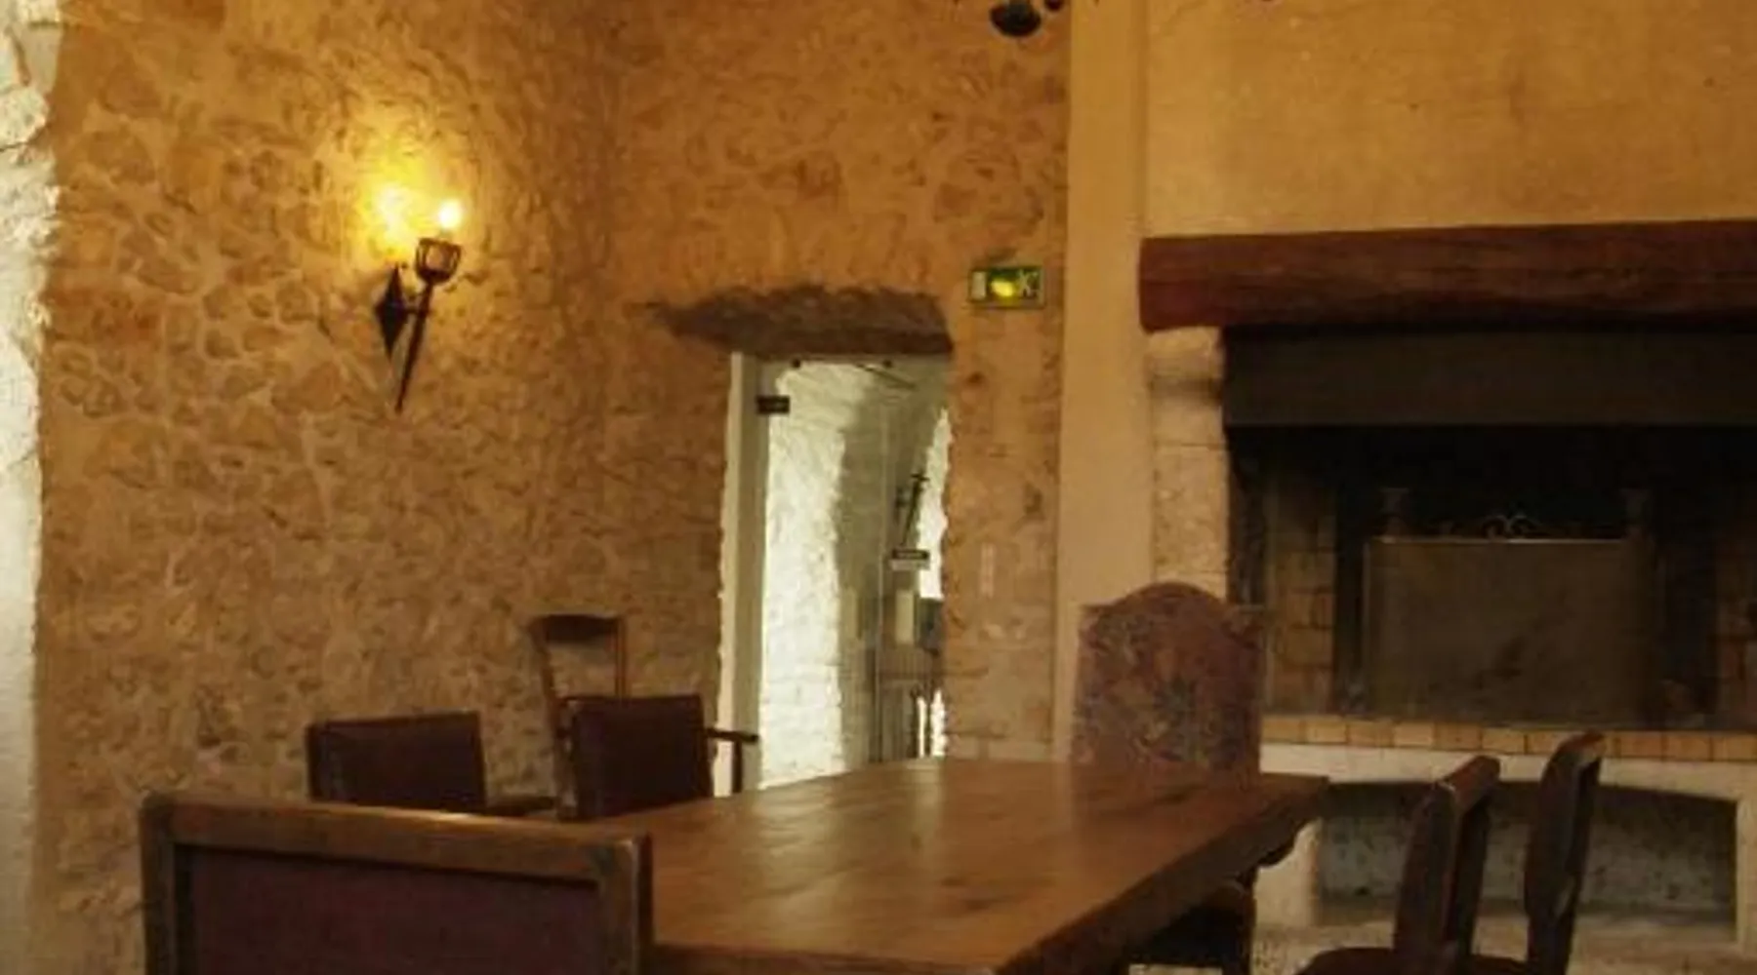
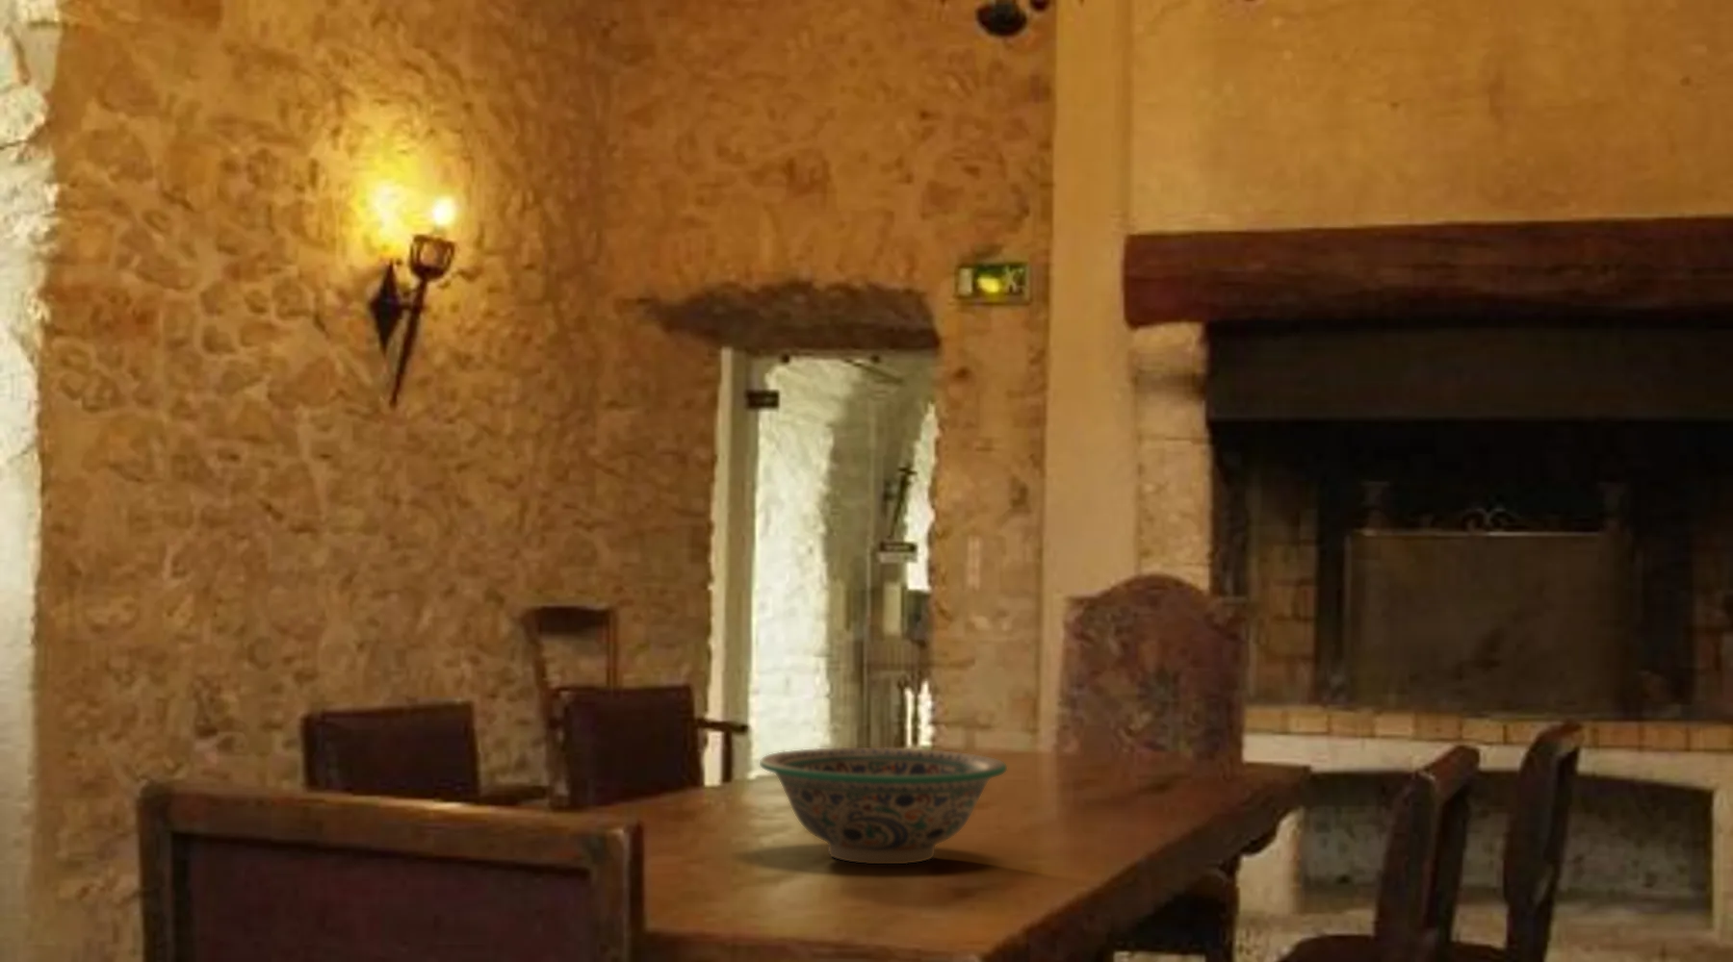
+ decorative bowl (882, 808)
